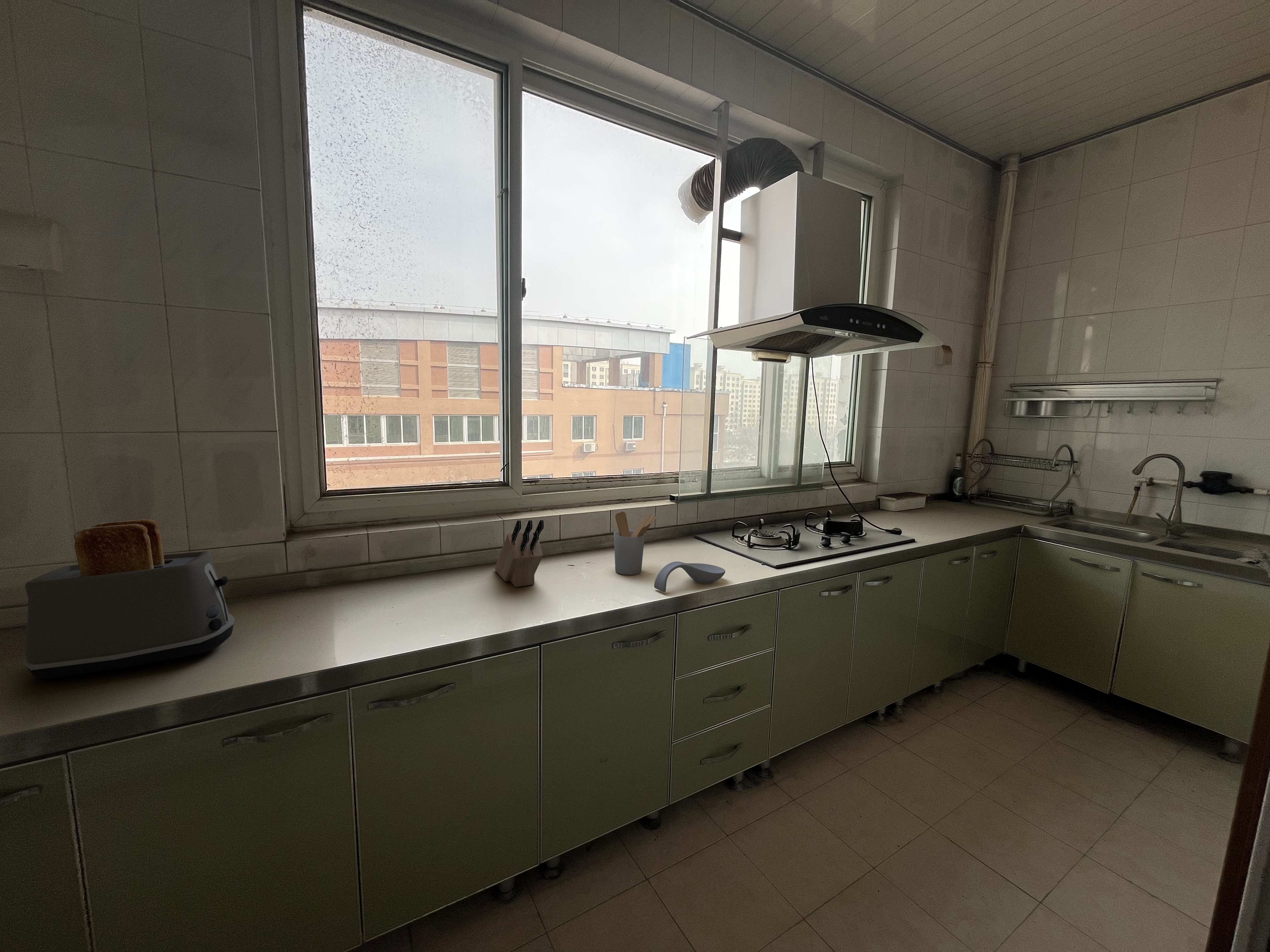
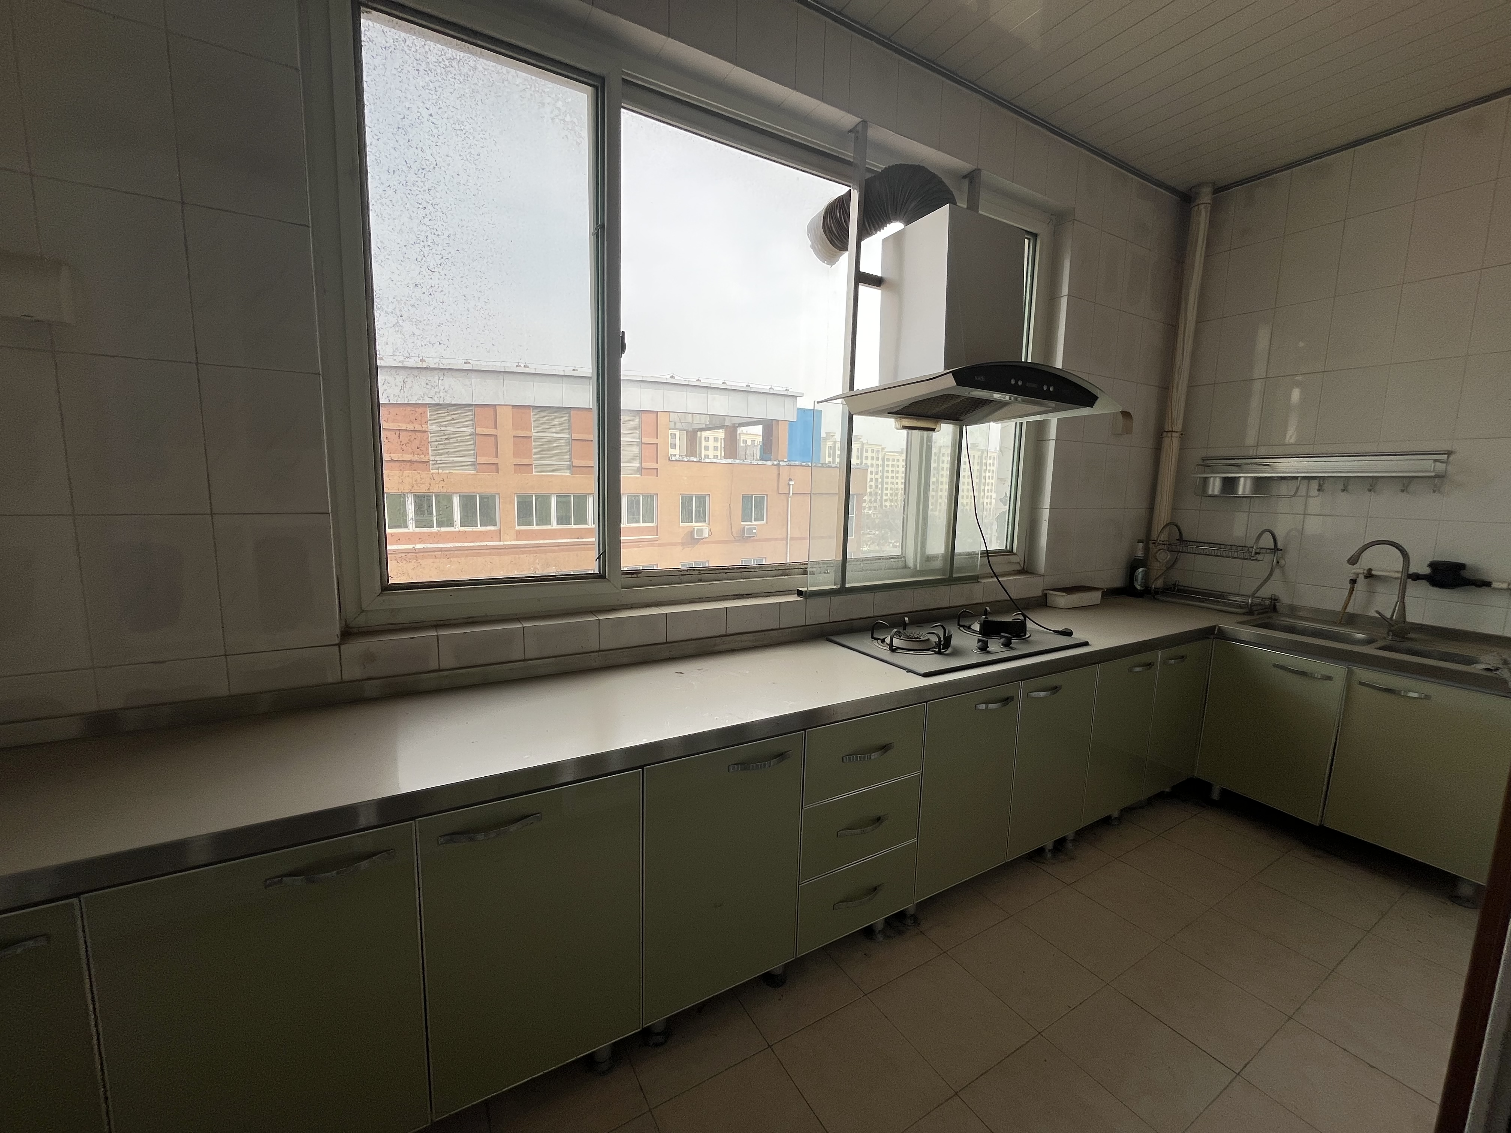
- spoon rest (691, 572)
- toaster (134, 591)
- knife block (519, 547)
- utensil holder (636, 542)
